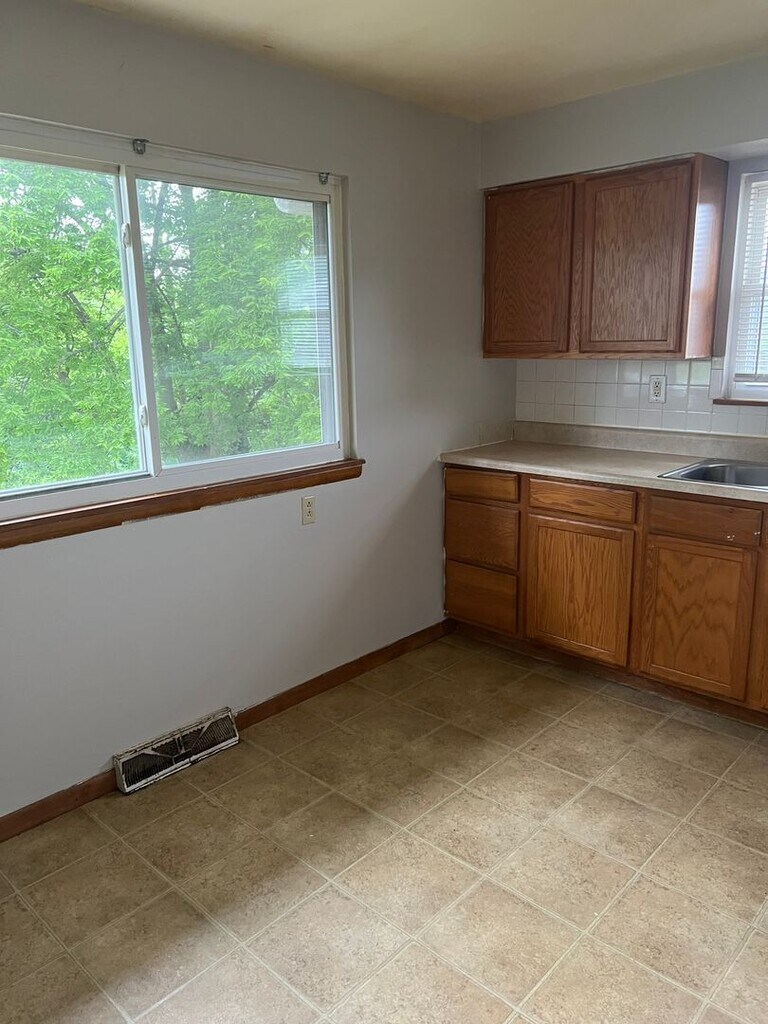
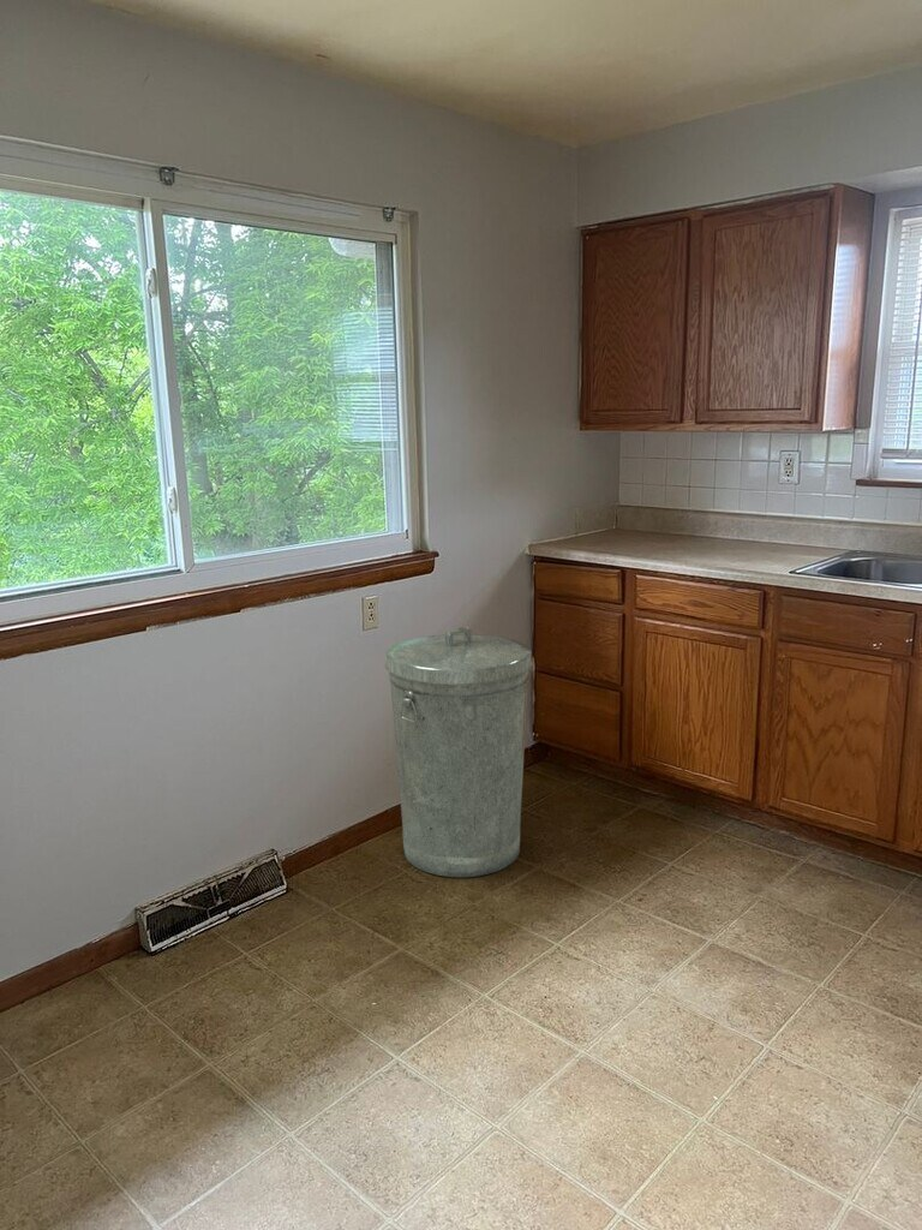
+ trash can (460, 741)
